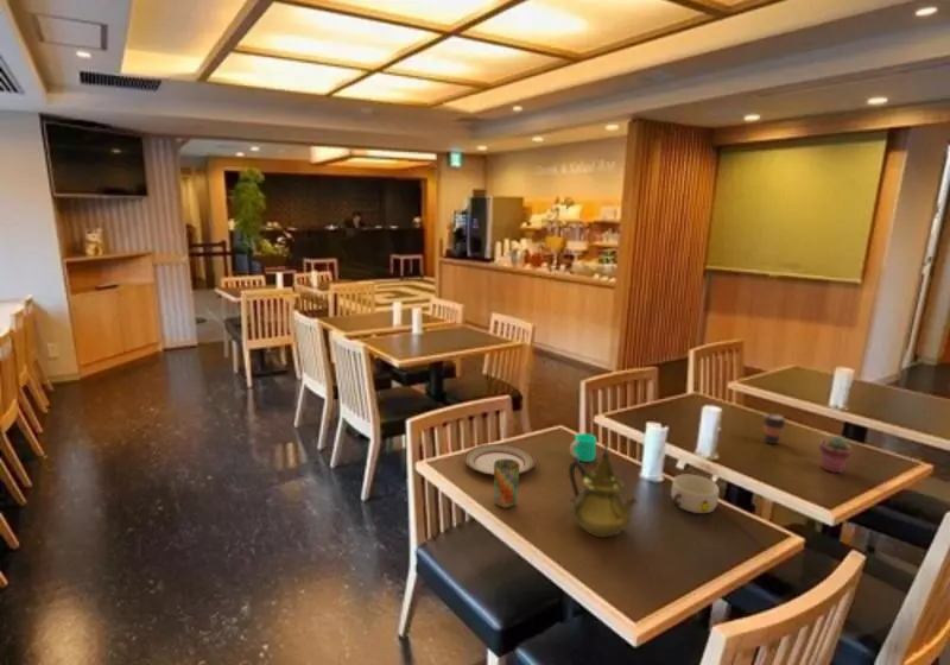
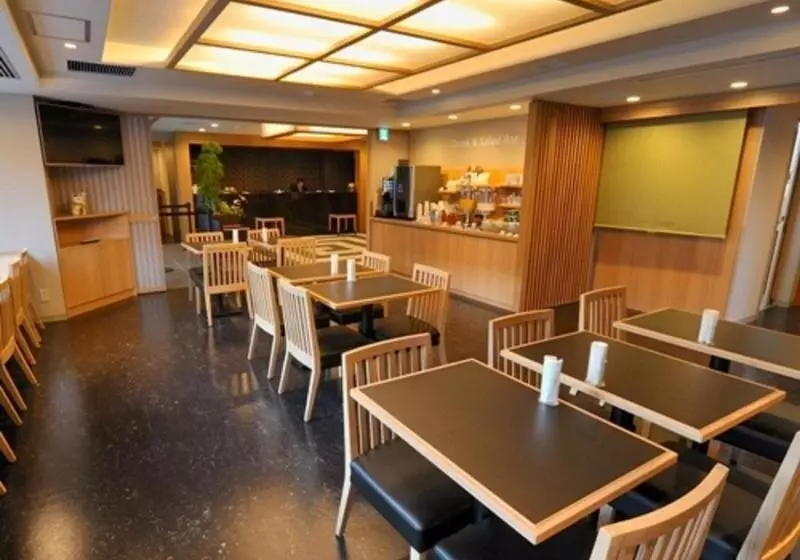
- potted succulent (835, 452)
- teapot (601, 484)
- coffee cup (773, 429)
- bowl (691, 495)
- cup (582, 448)
- plate (499, 458)
- cup (506, 483)
